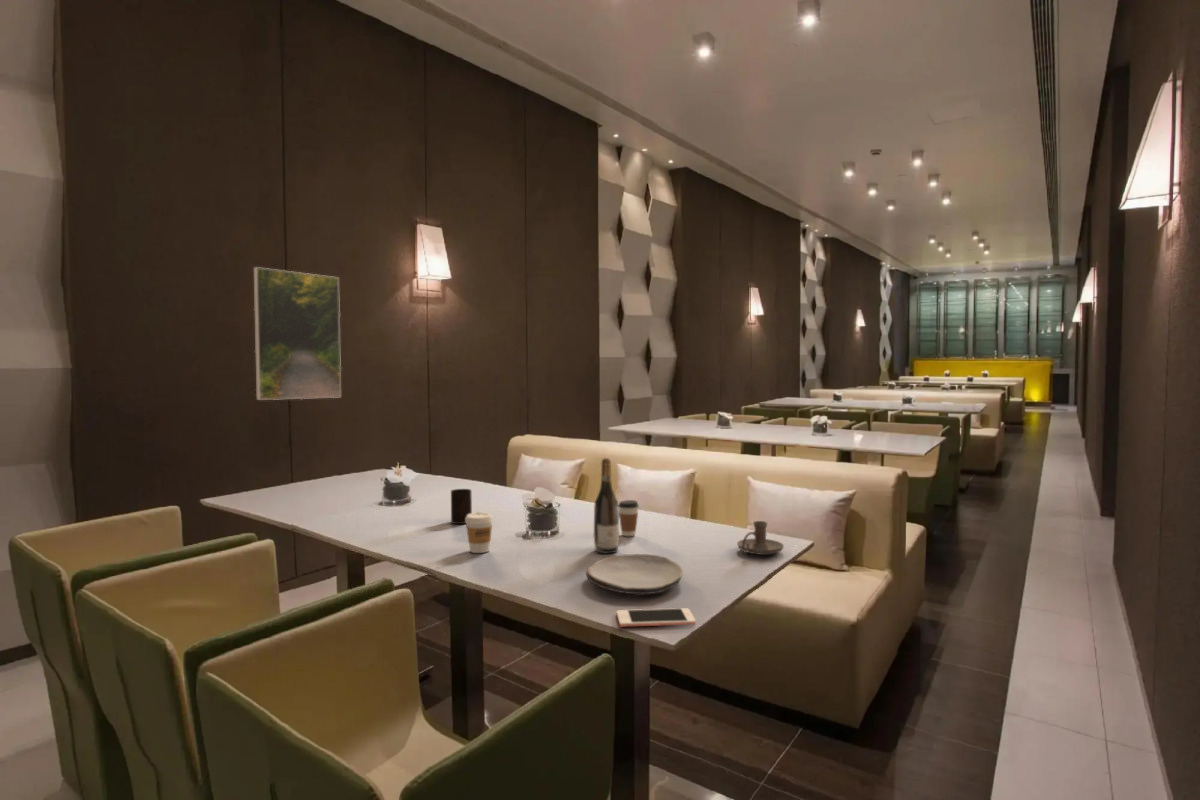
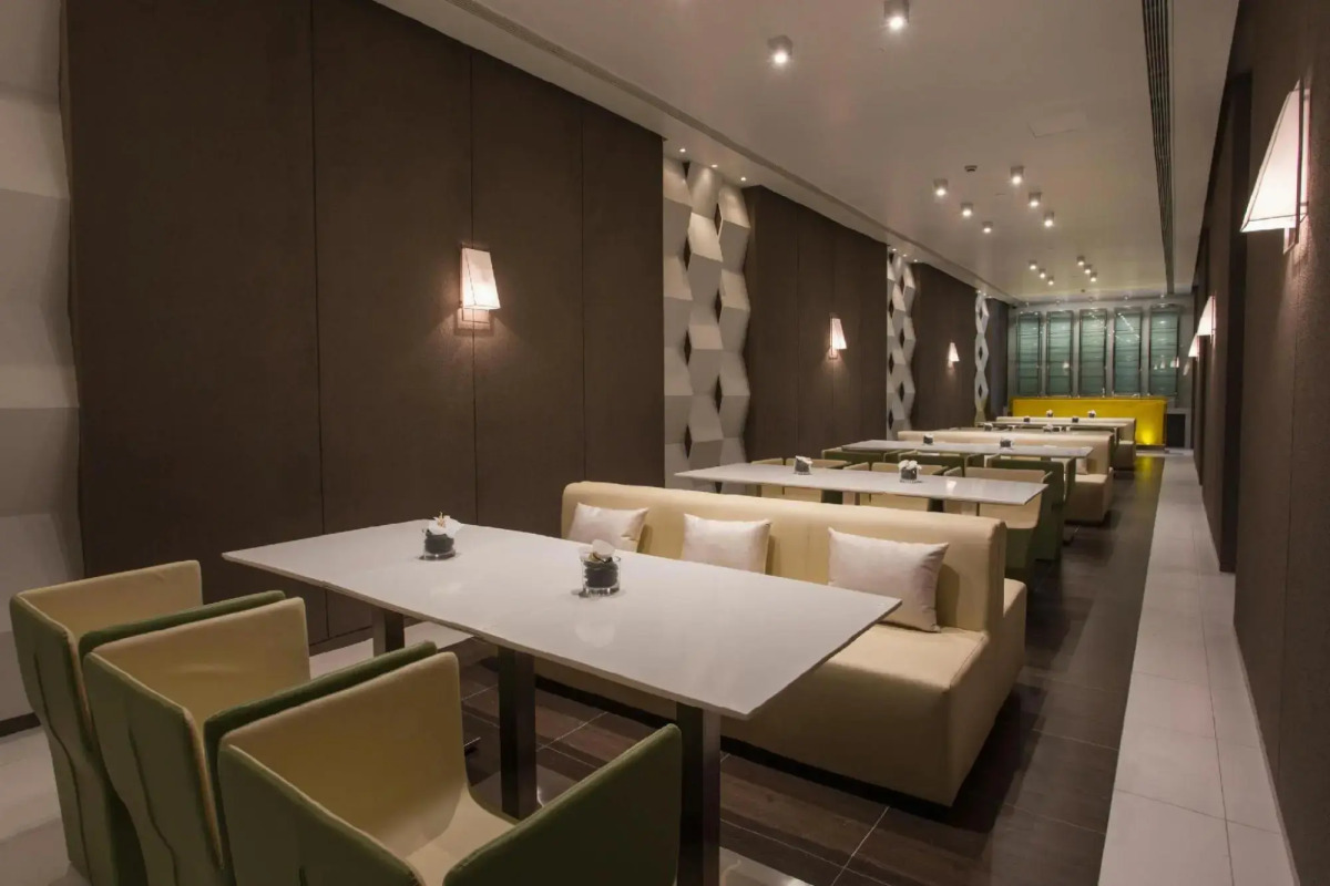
- wine bottle (606, 504)
- coffee cup (628, 518)
- candle holder (757, 538)
- cup (461, 506)
- coffee cup (479, 532)
- plate (634, 574)
- cell phone (655, 617)
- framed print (299, 335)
